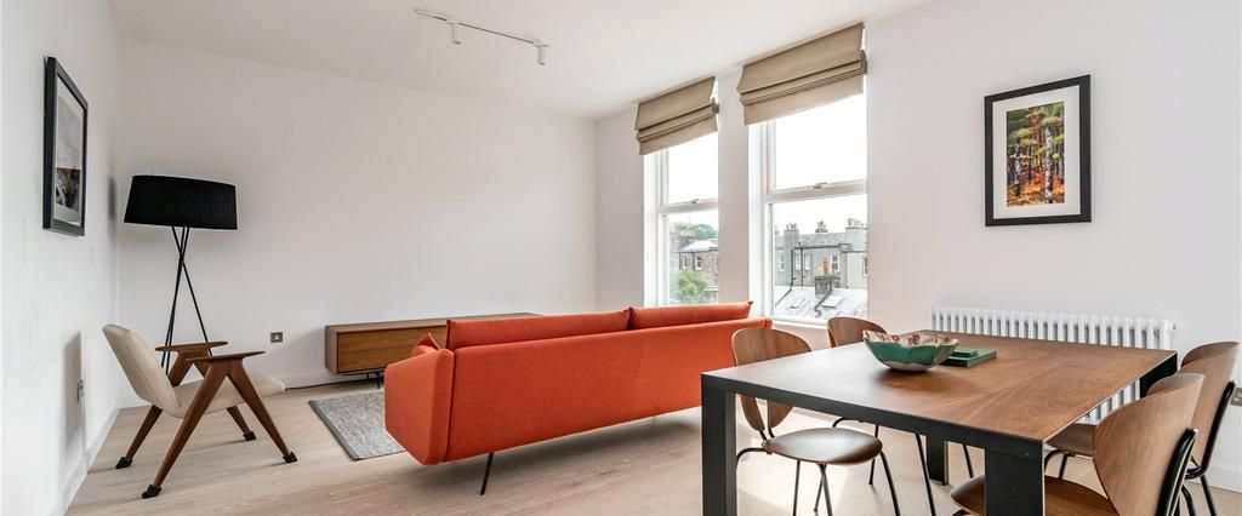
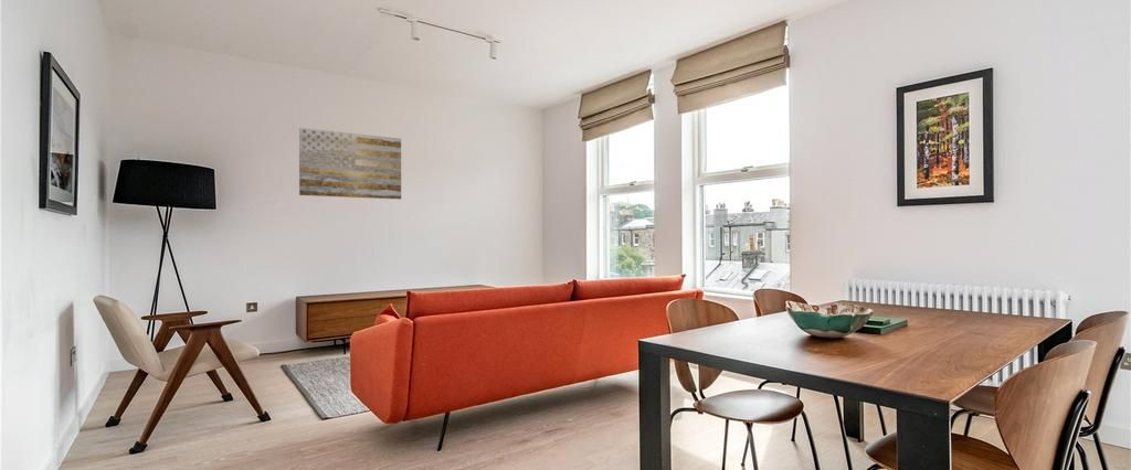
+ wall art (352, 164)
